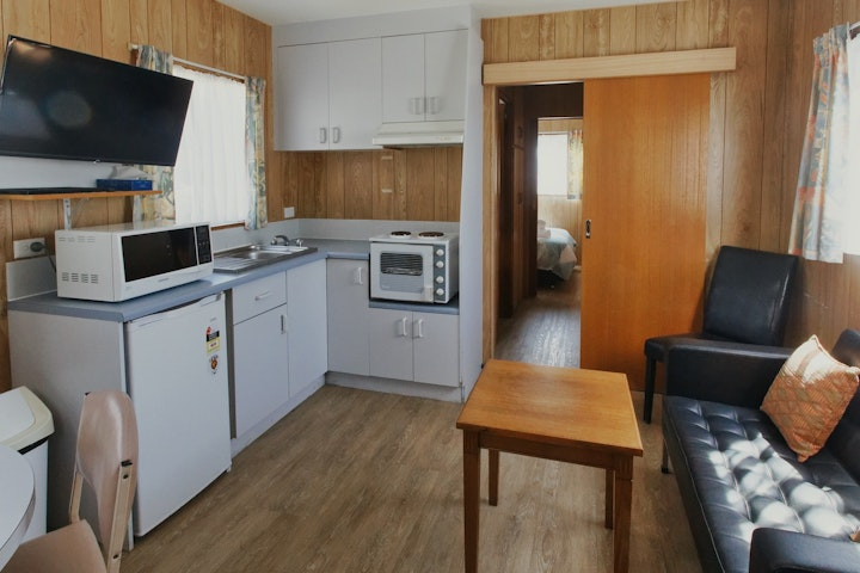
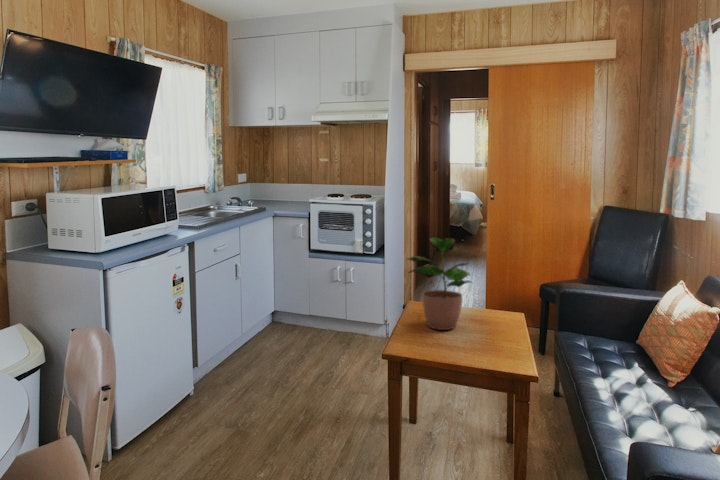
+ potted plant (442, 278)
